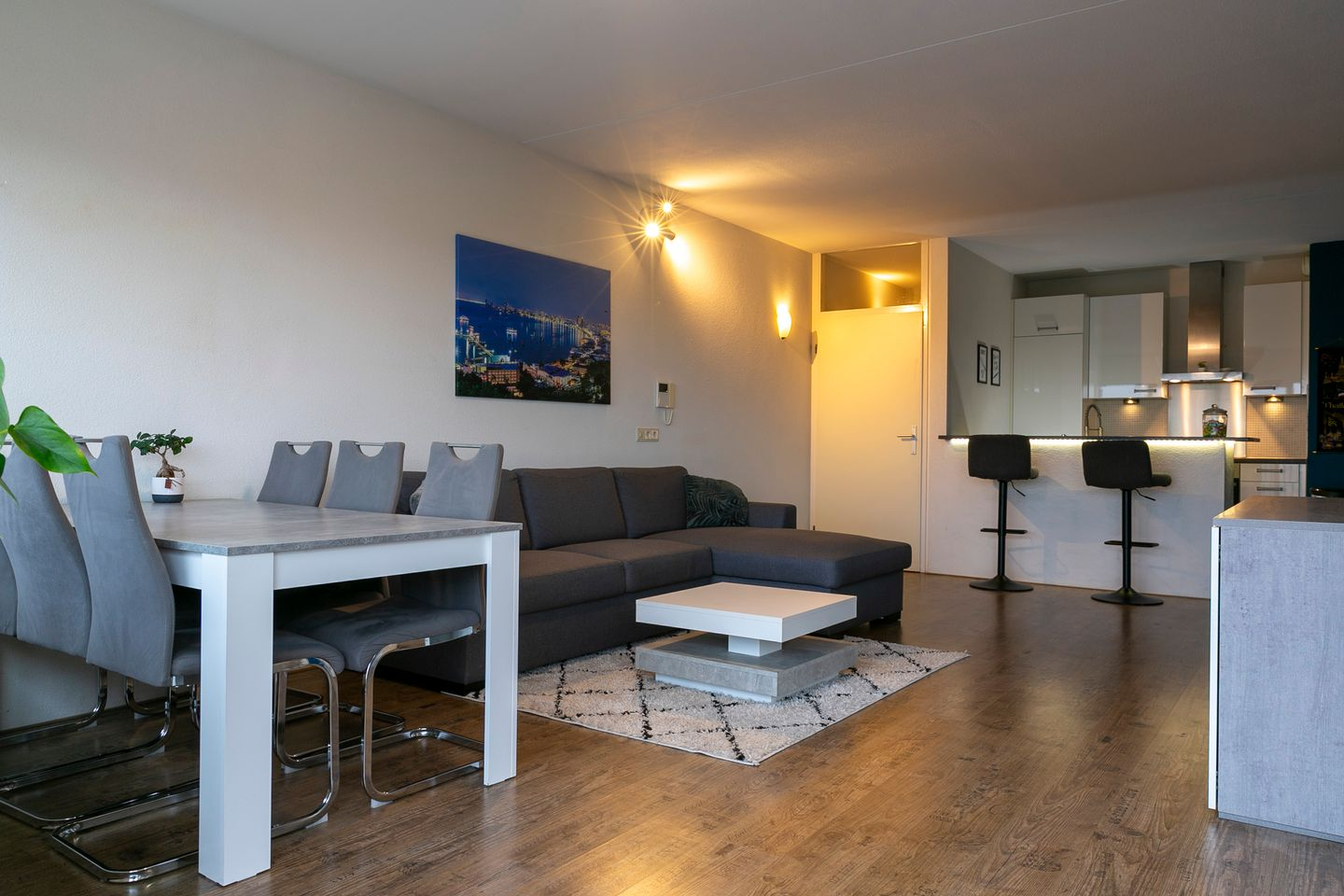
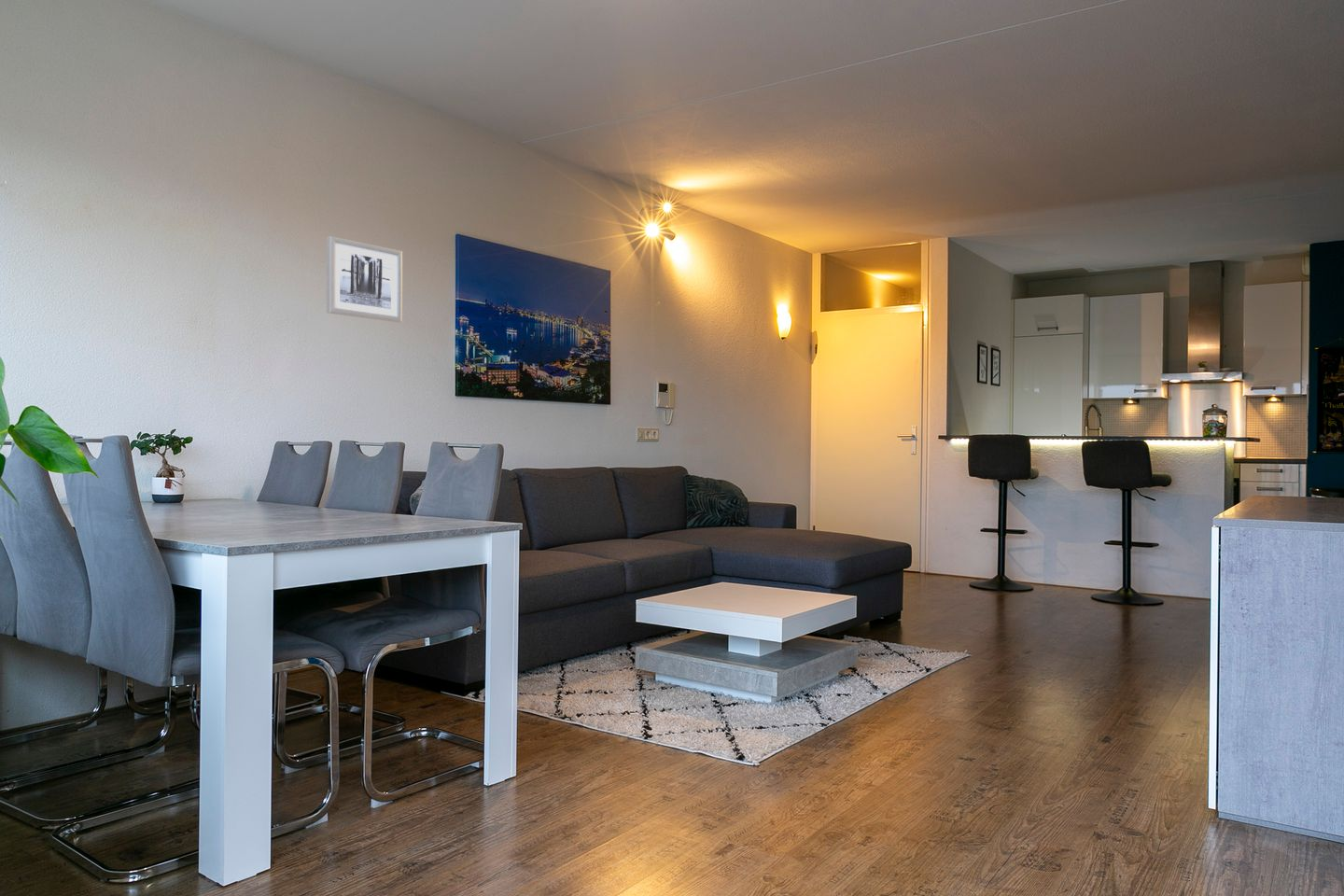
+ wall art (365, 281)
